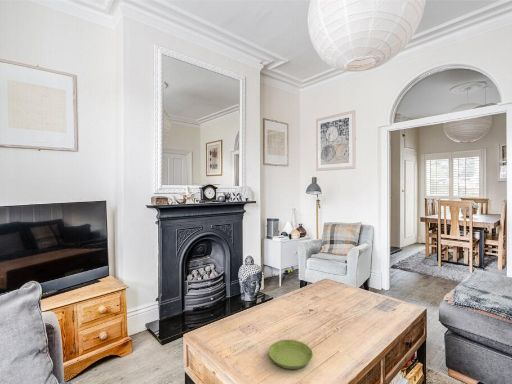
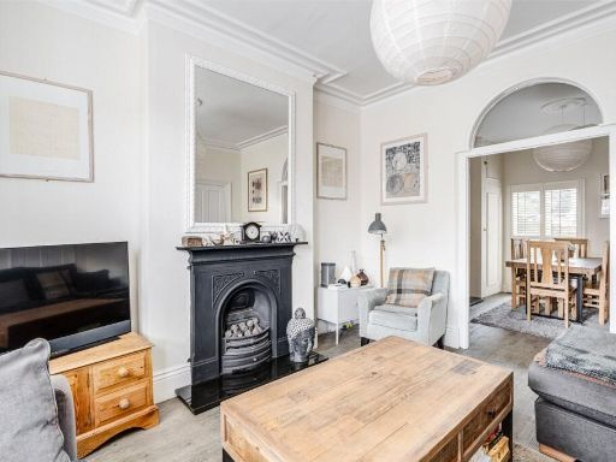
- saucer (290, 354)
